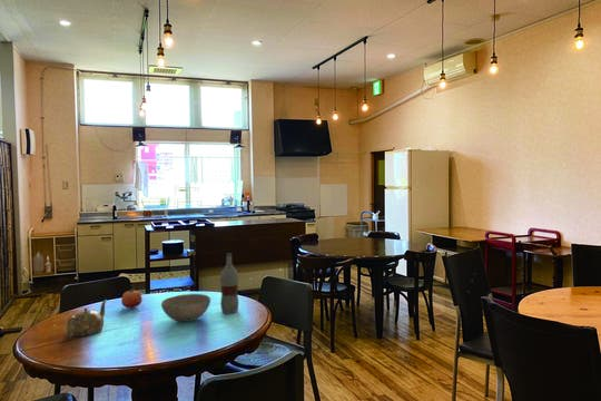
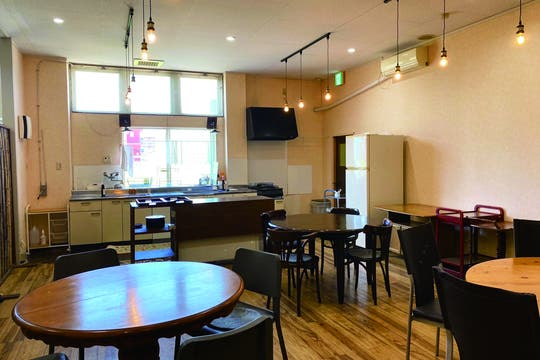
- fruit (131, 297)
- bottle (229, 282)
- bowl (186, 310)
- teapot (88, 319)
